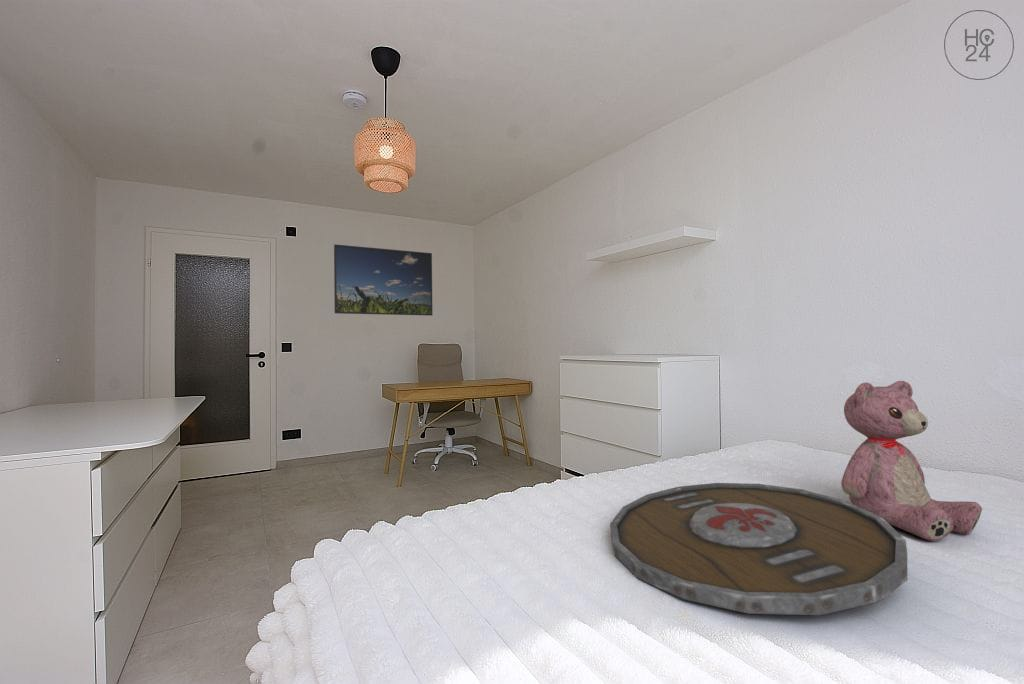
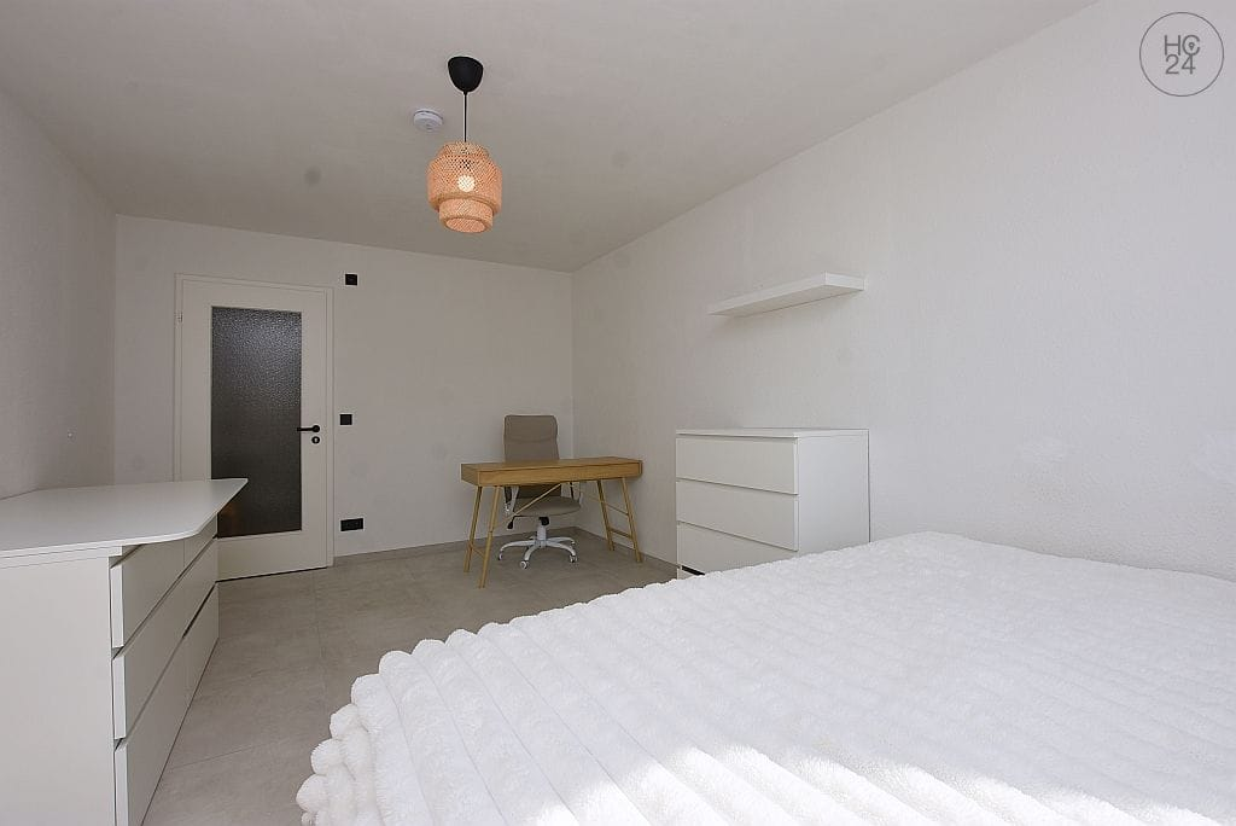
- serving tray (742, 531)
- teddy bear (903, 453)
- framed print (385, 281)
